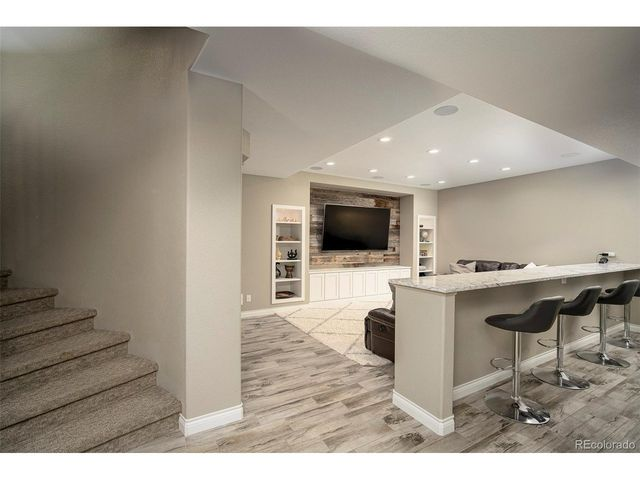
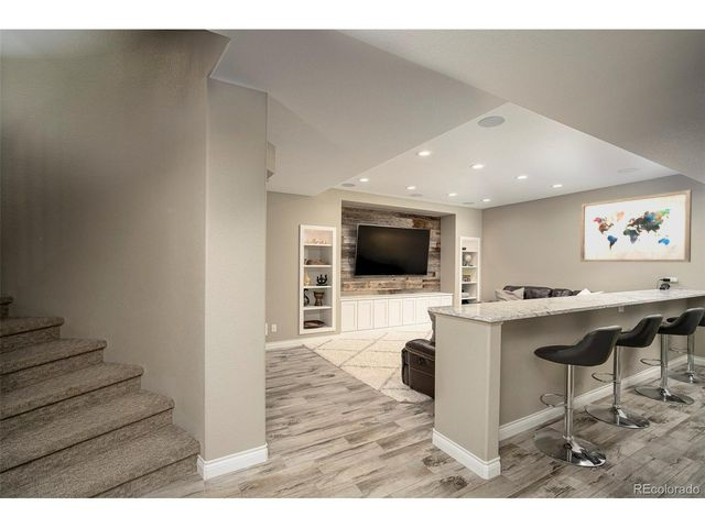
+ wall art (629, 230)
